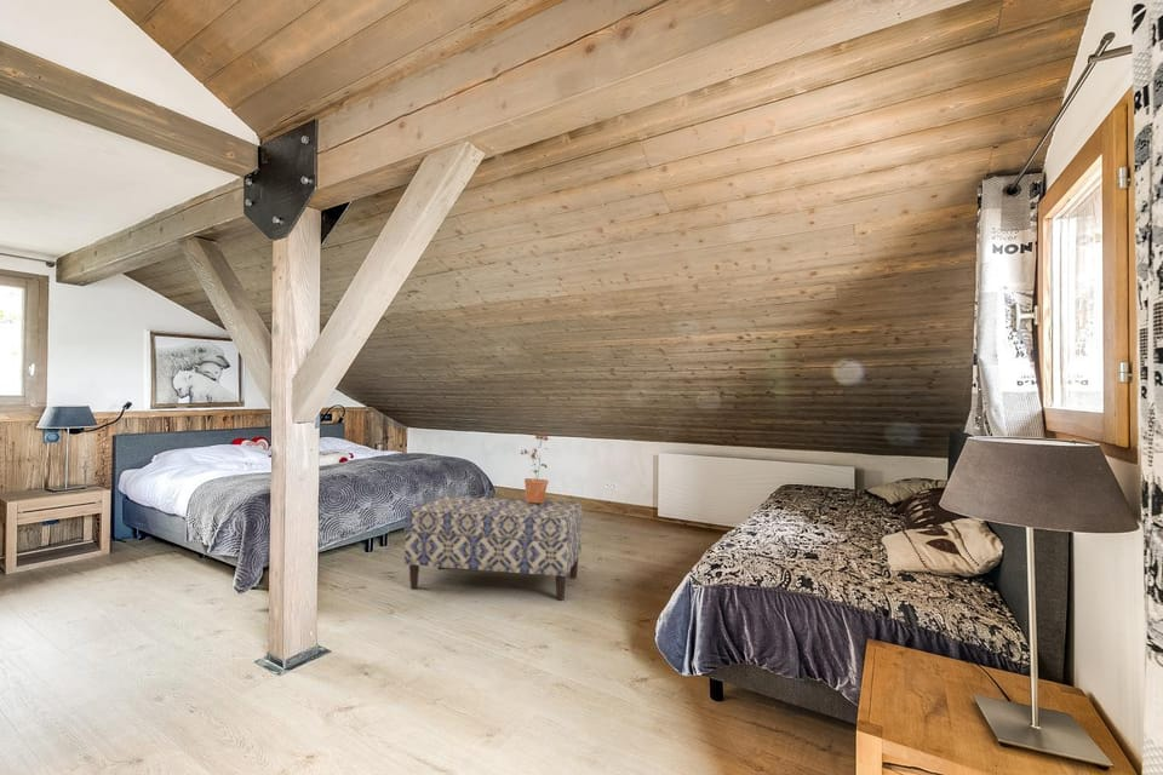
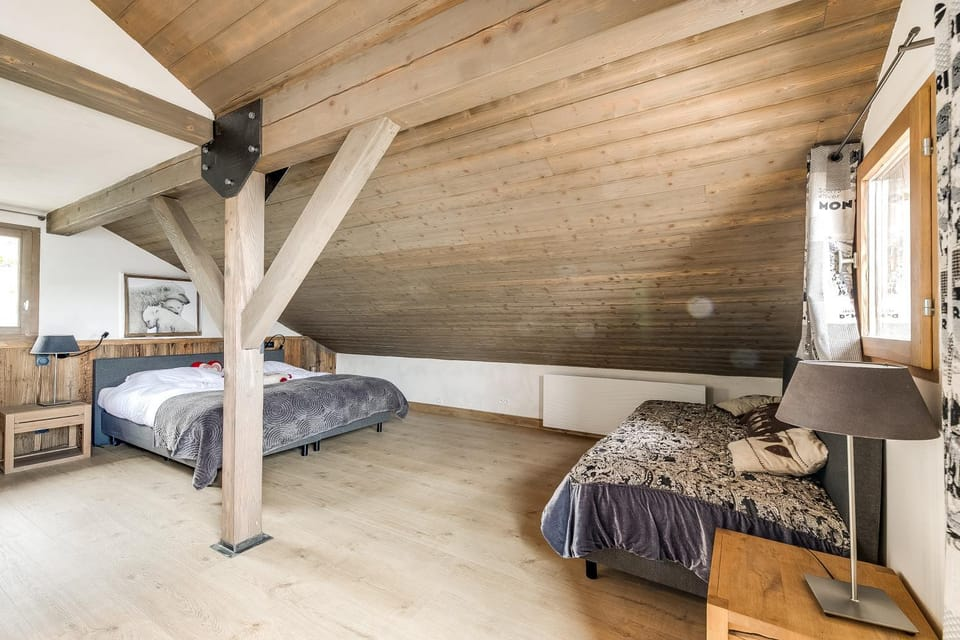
- potted plant (534, 466)
- bench (495, 544)
